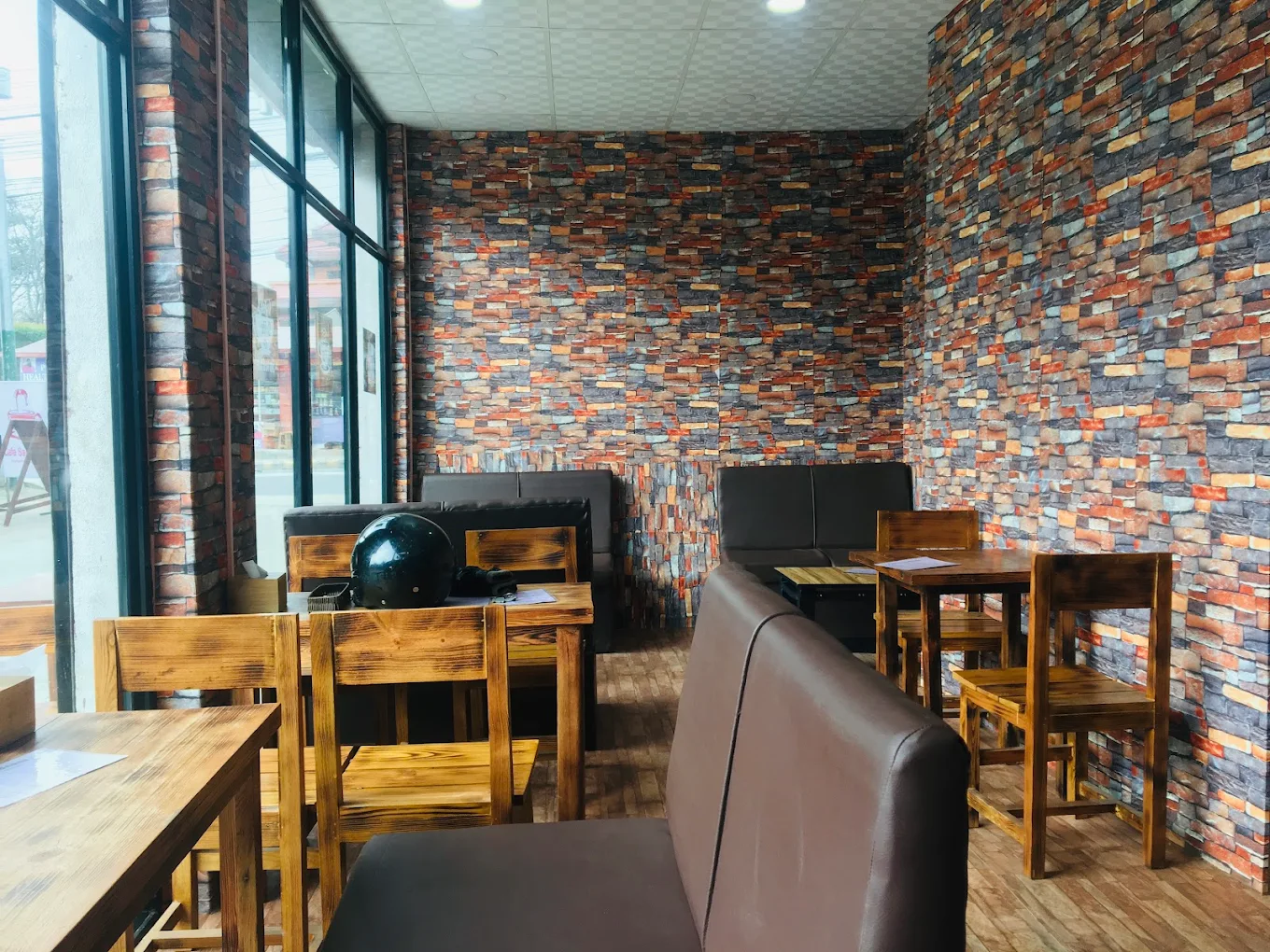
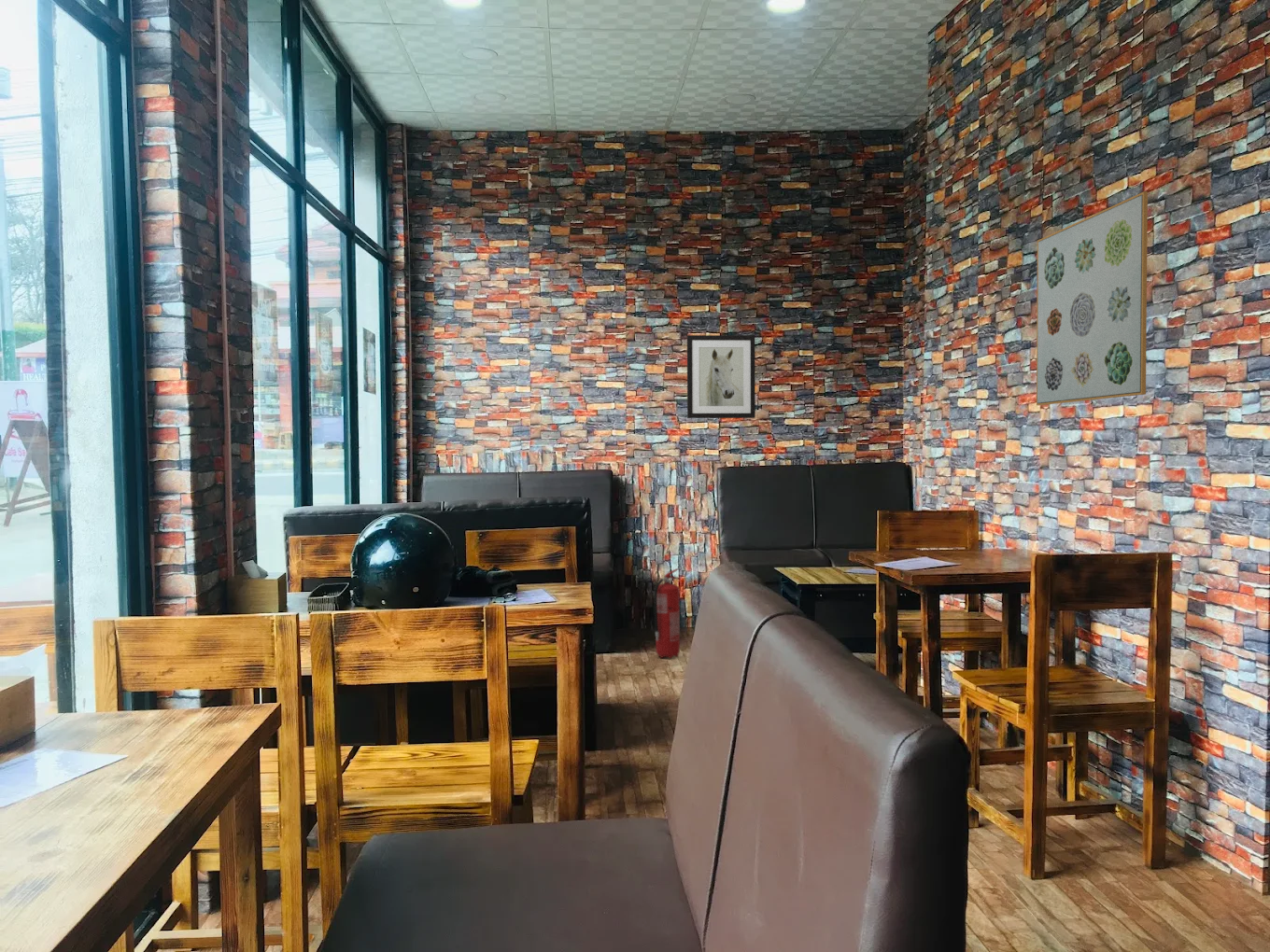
+ fire extinguisher (667, 613)
+ wall art (721, 376)
+ wall art (1086, 309)
